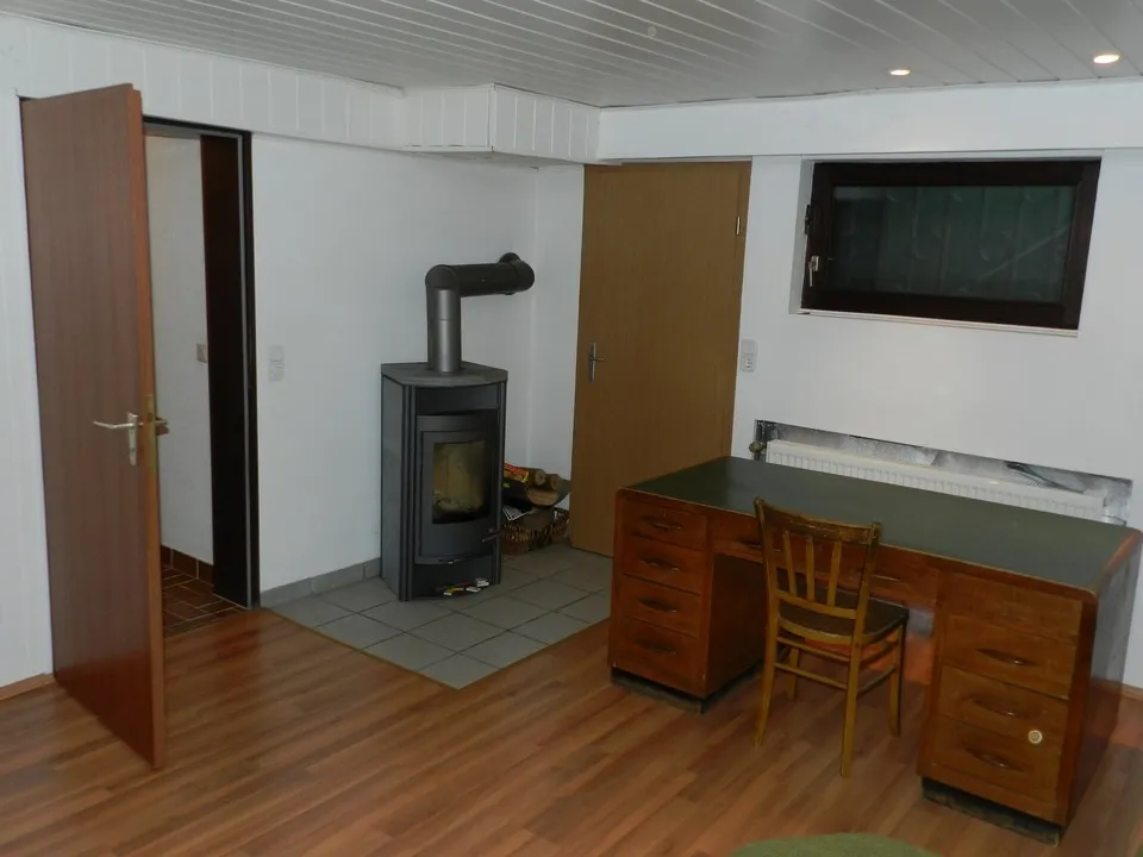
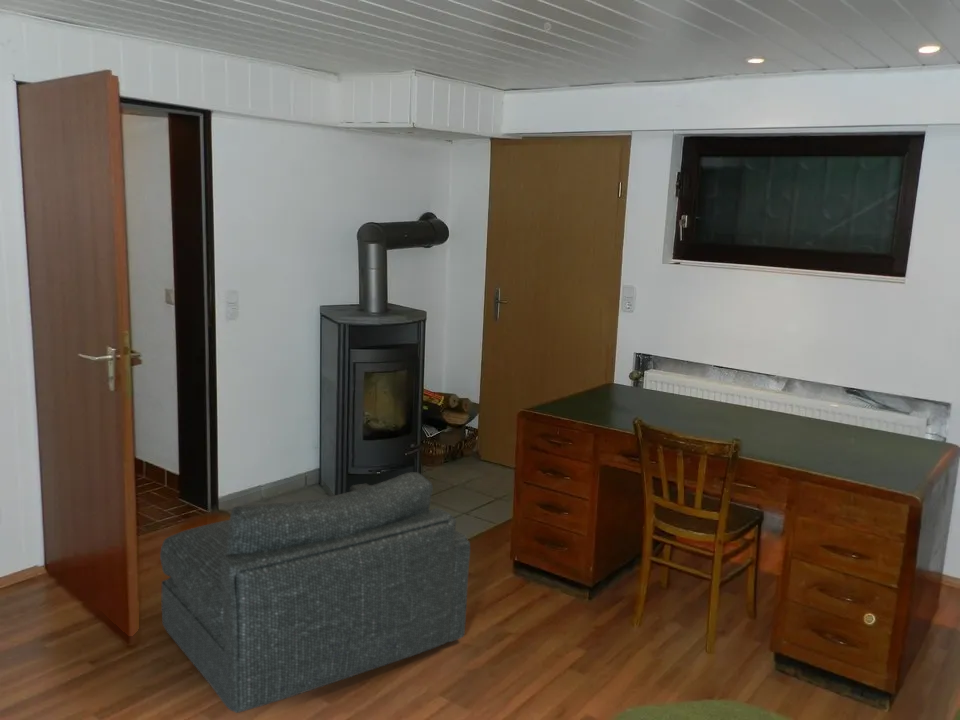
+ armchair (315, 553)
